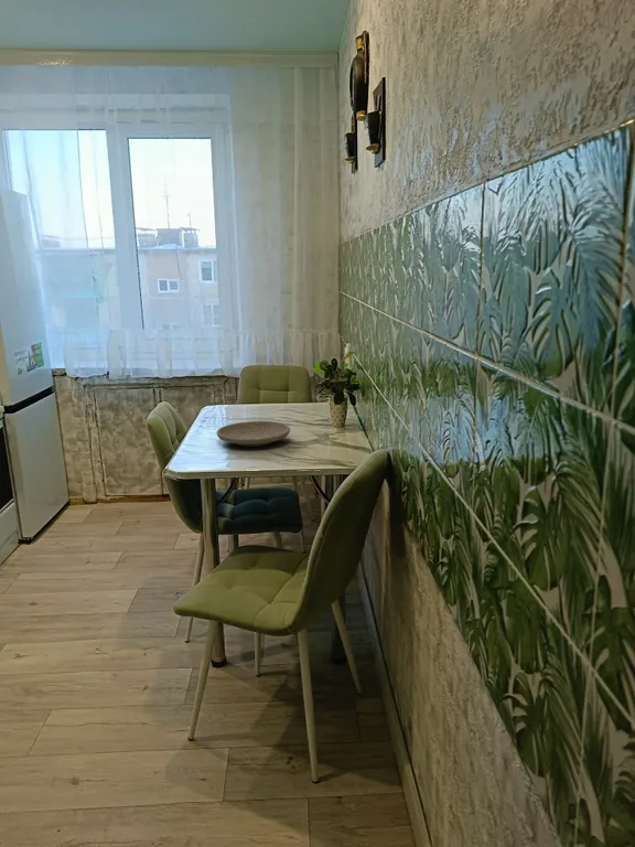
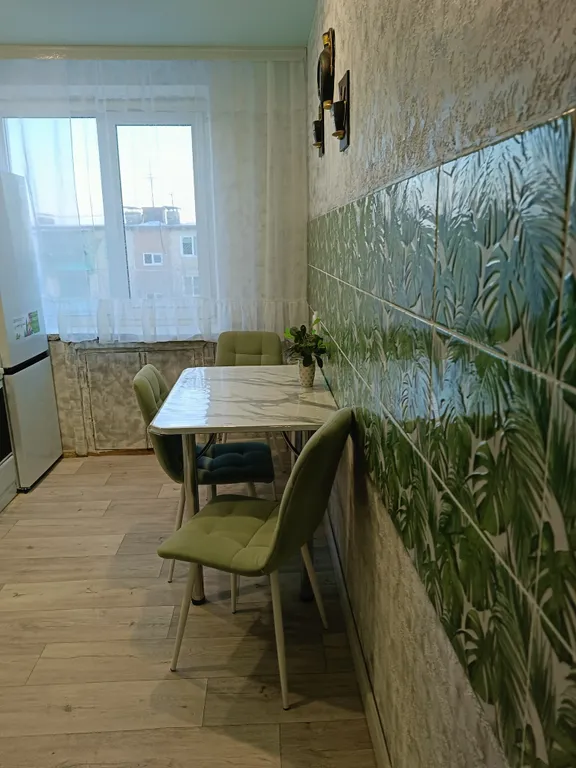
- plate (254, 436)
